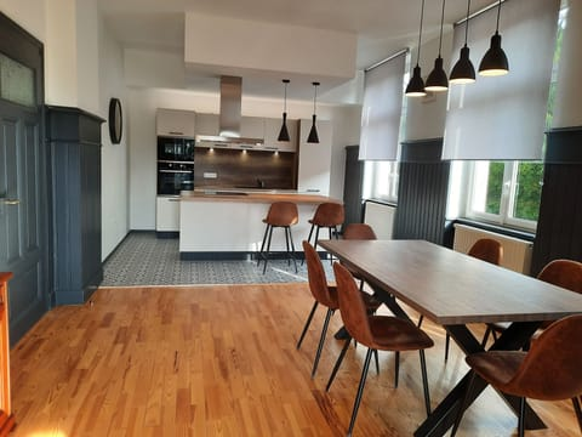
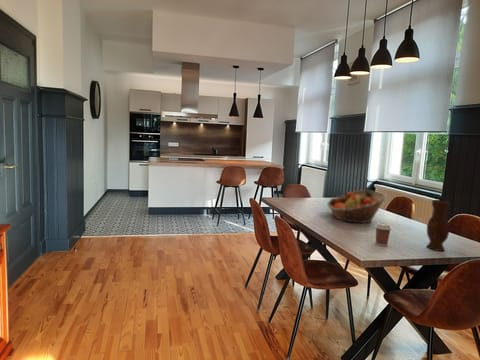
+ vase (438, 224)
+ fruit basket (355, 204)
+ coffee cup (382, 233)
